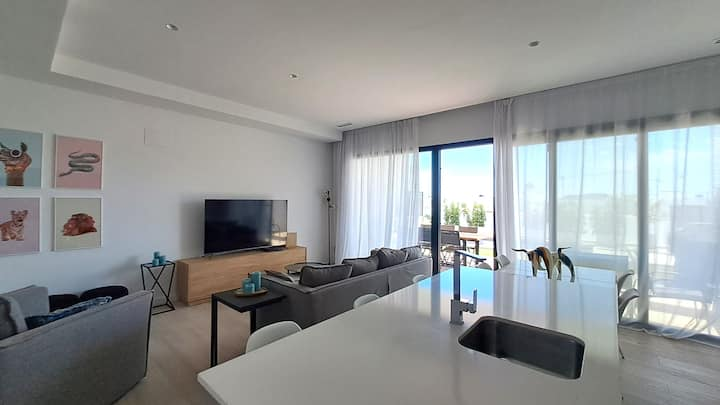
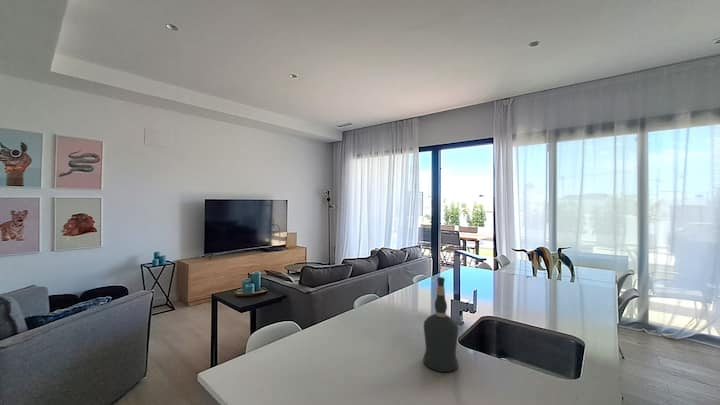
+ liquor bottle (440, 319)
